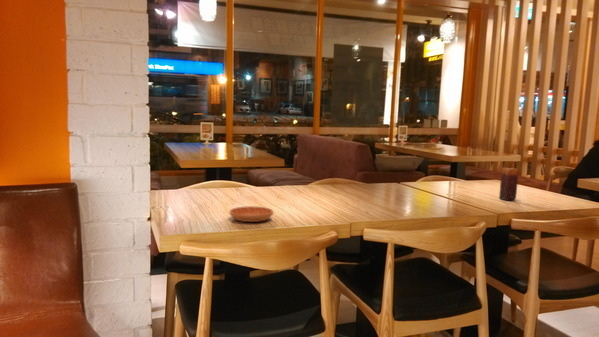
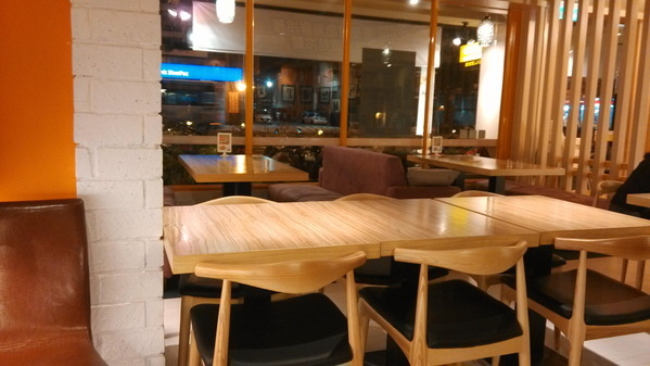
- saucer (251, 214)
- candle (508, 183)
